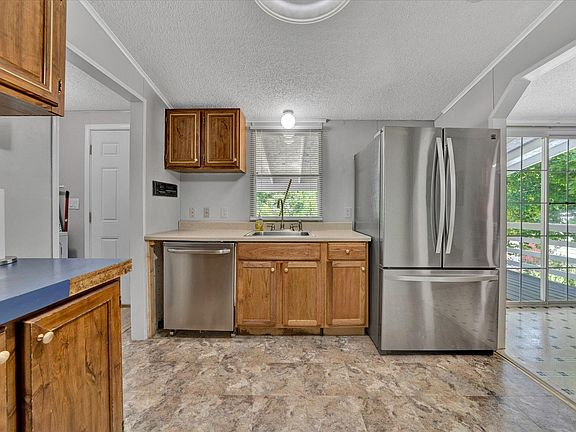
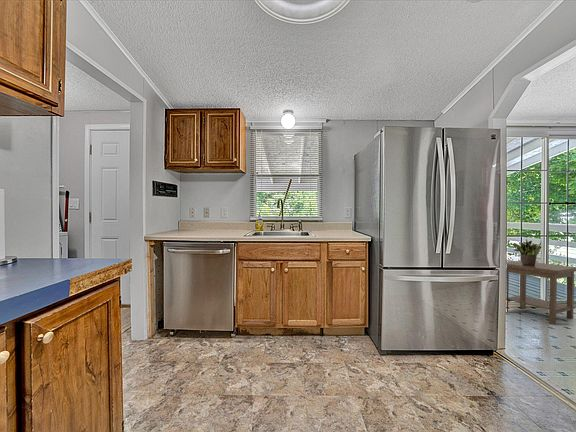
+ side table (534, 298)
+ potted plant (525, 250)
